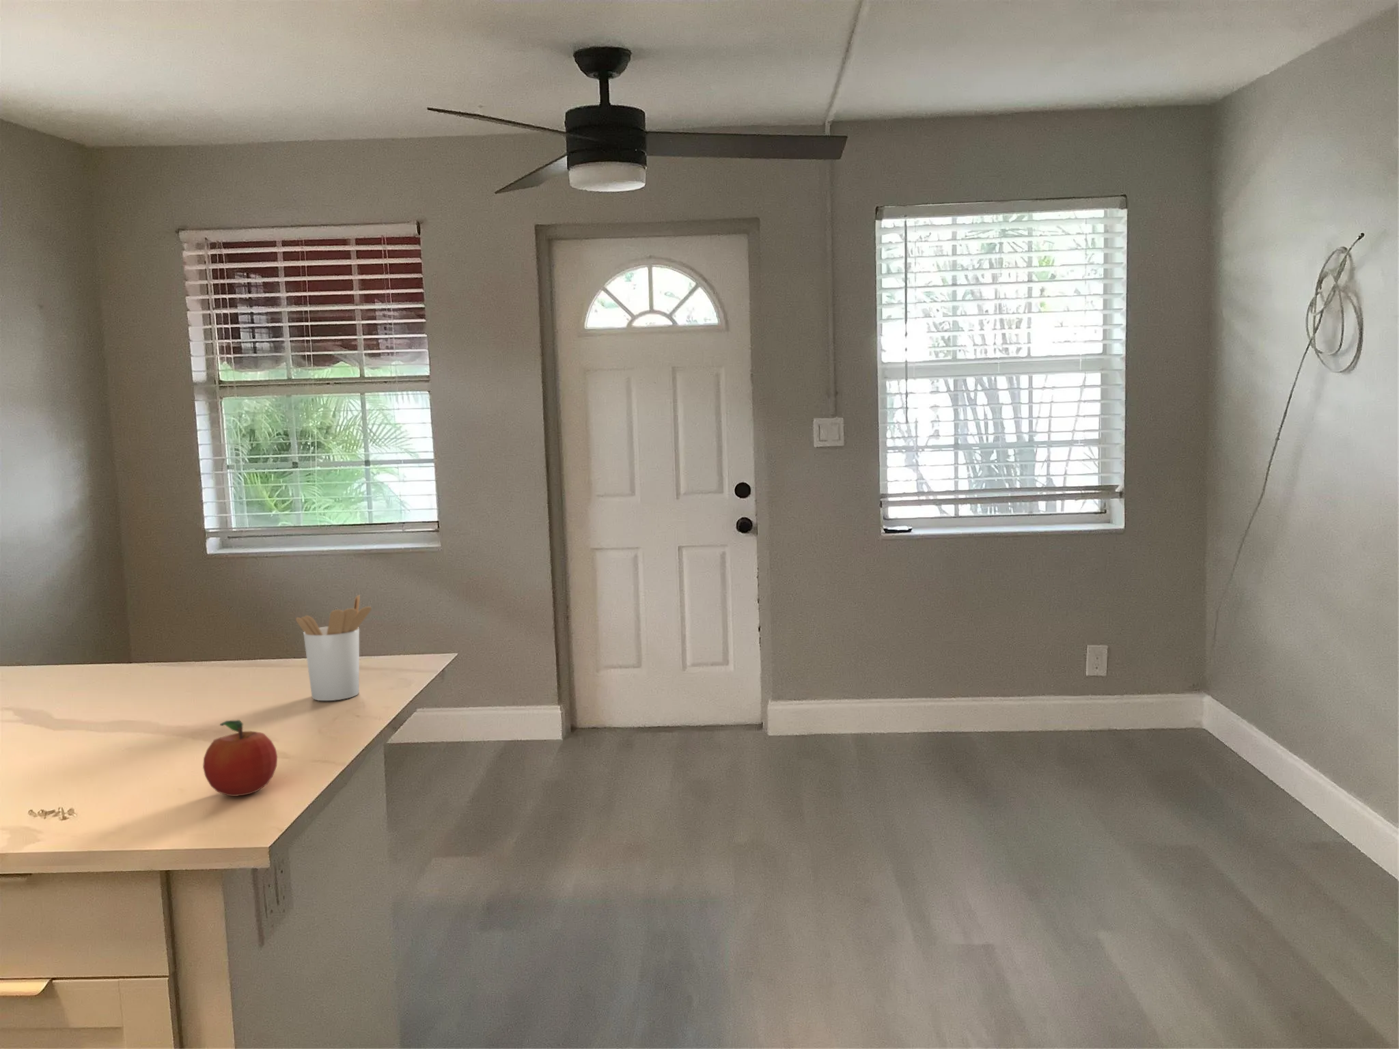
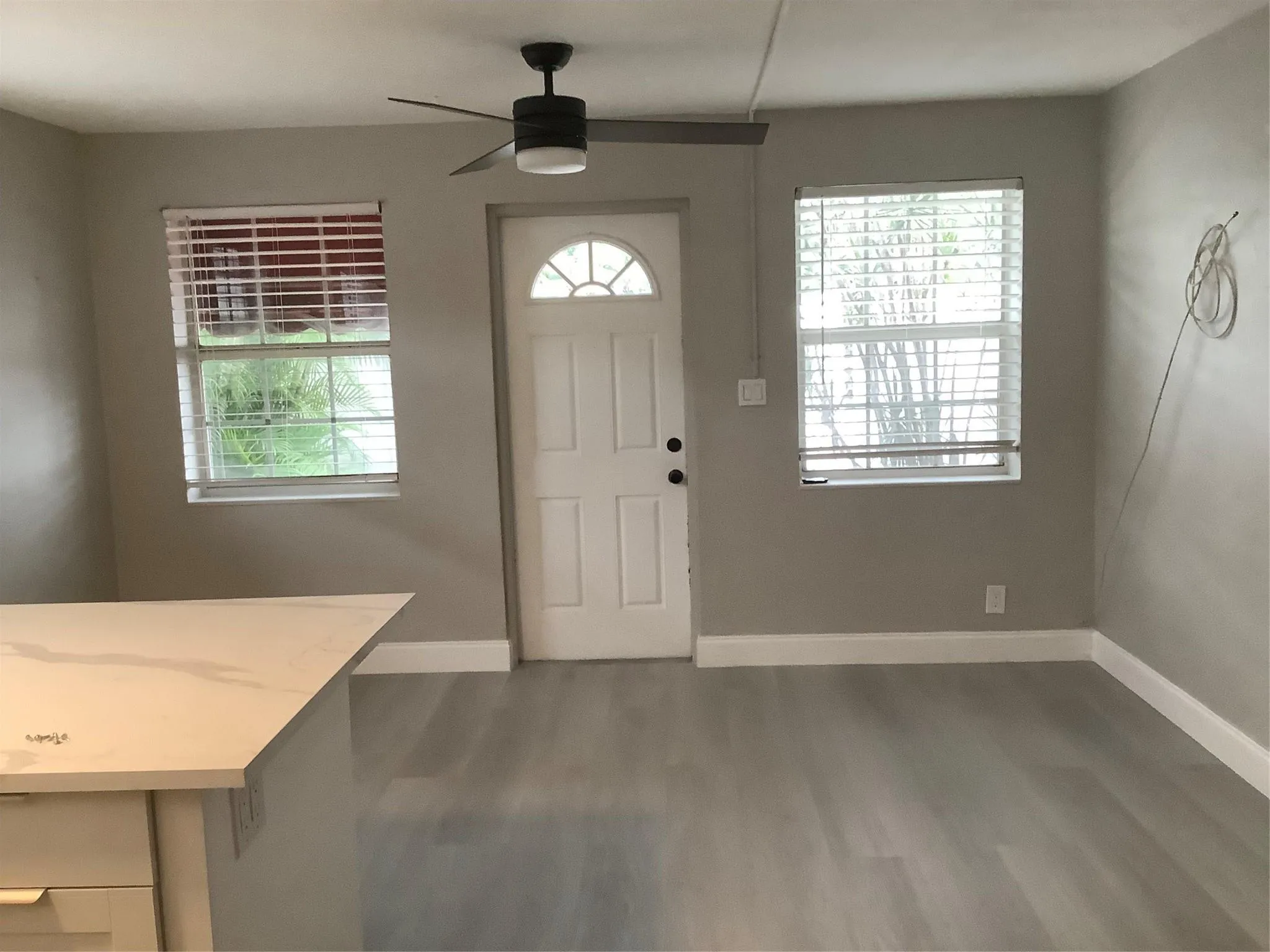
- utensil holder (339, 648)
- fruit (240, 756)
